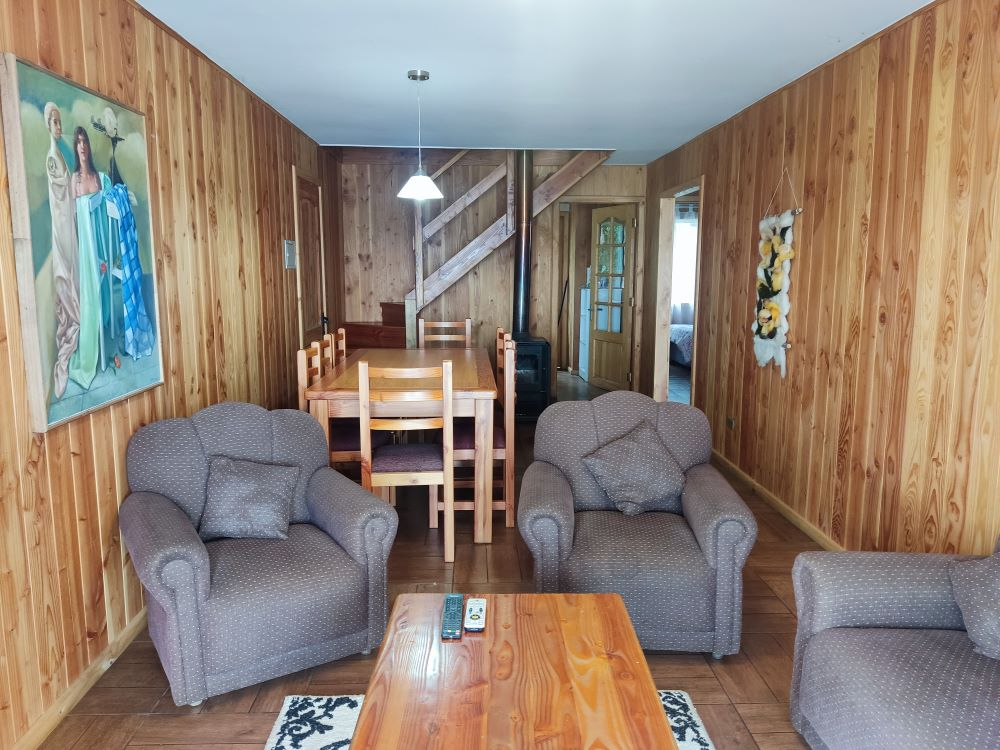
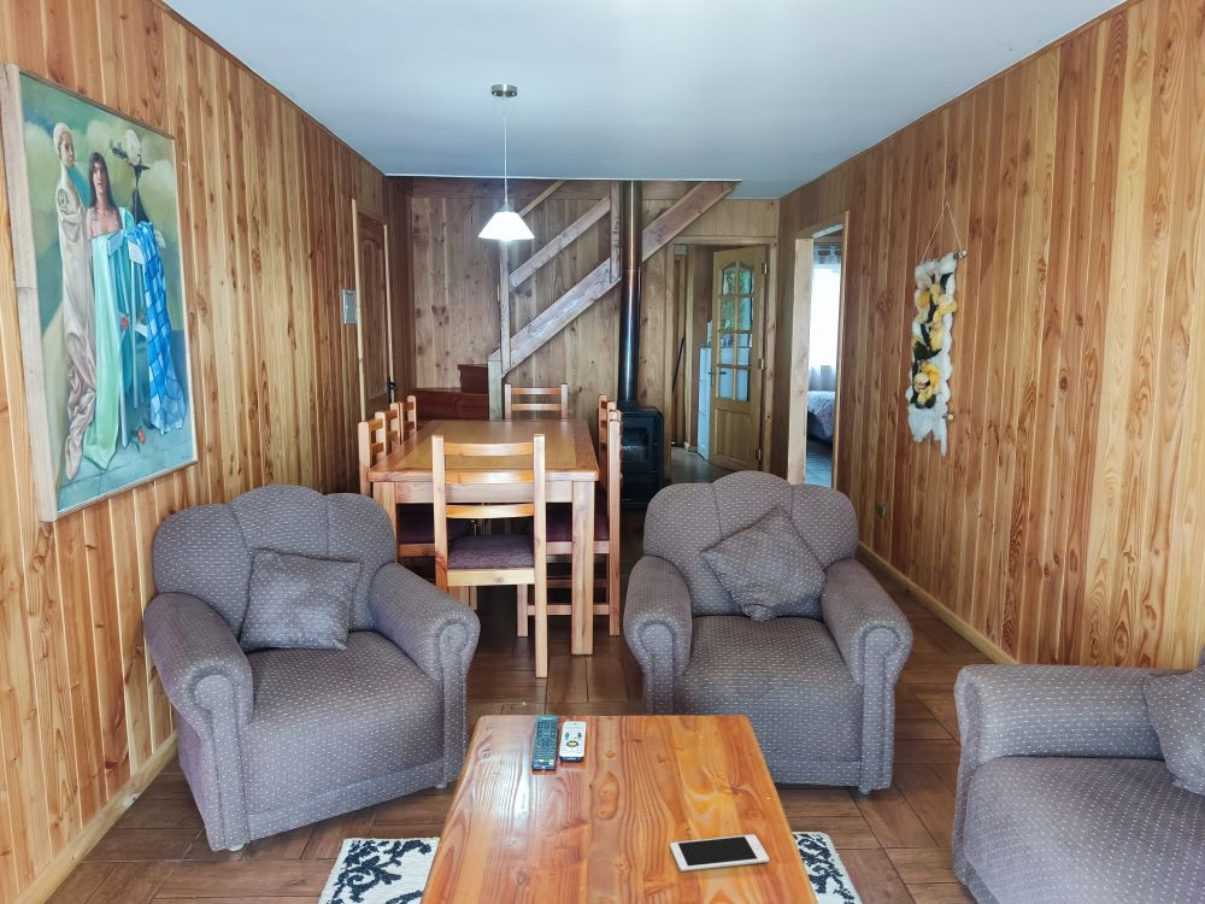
+ cell phone (718, 852)
